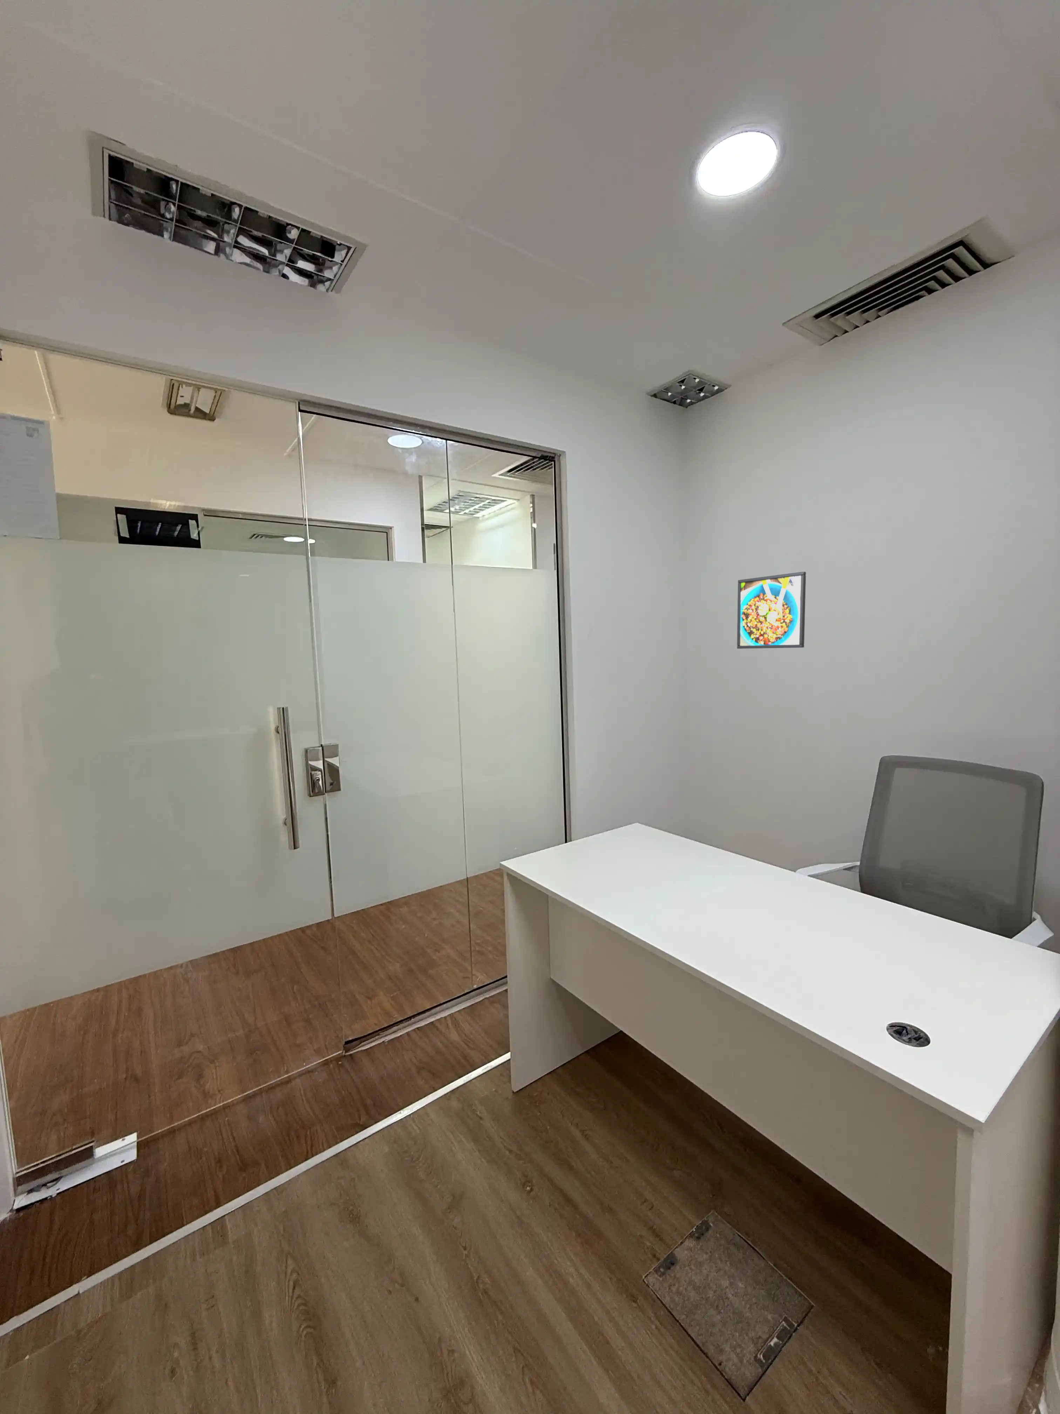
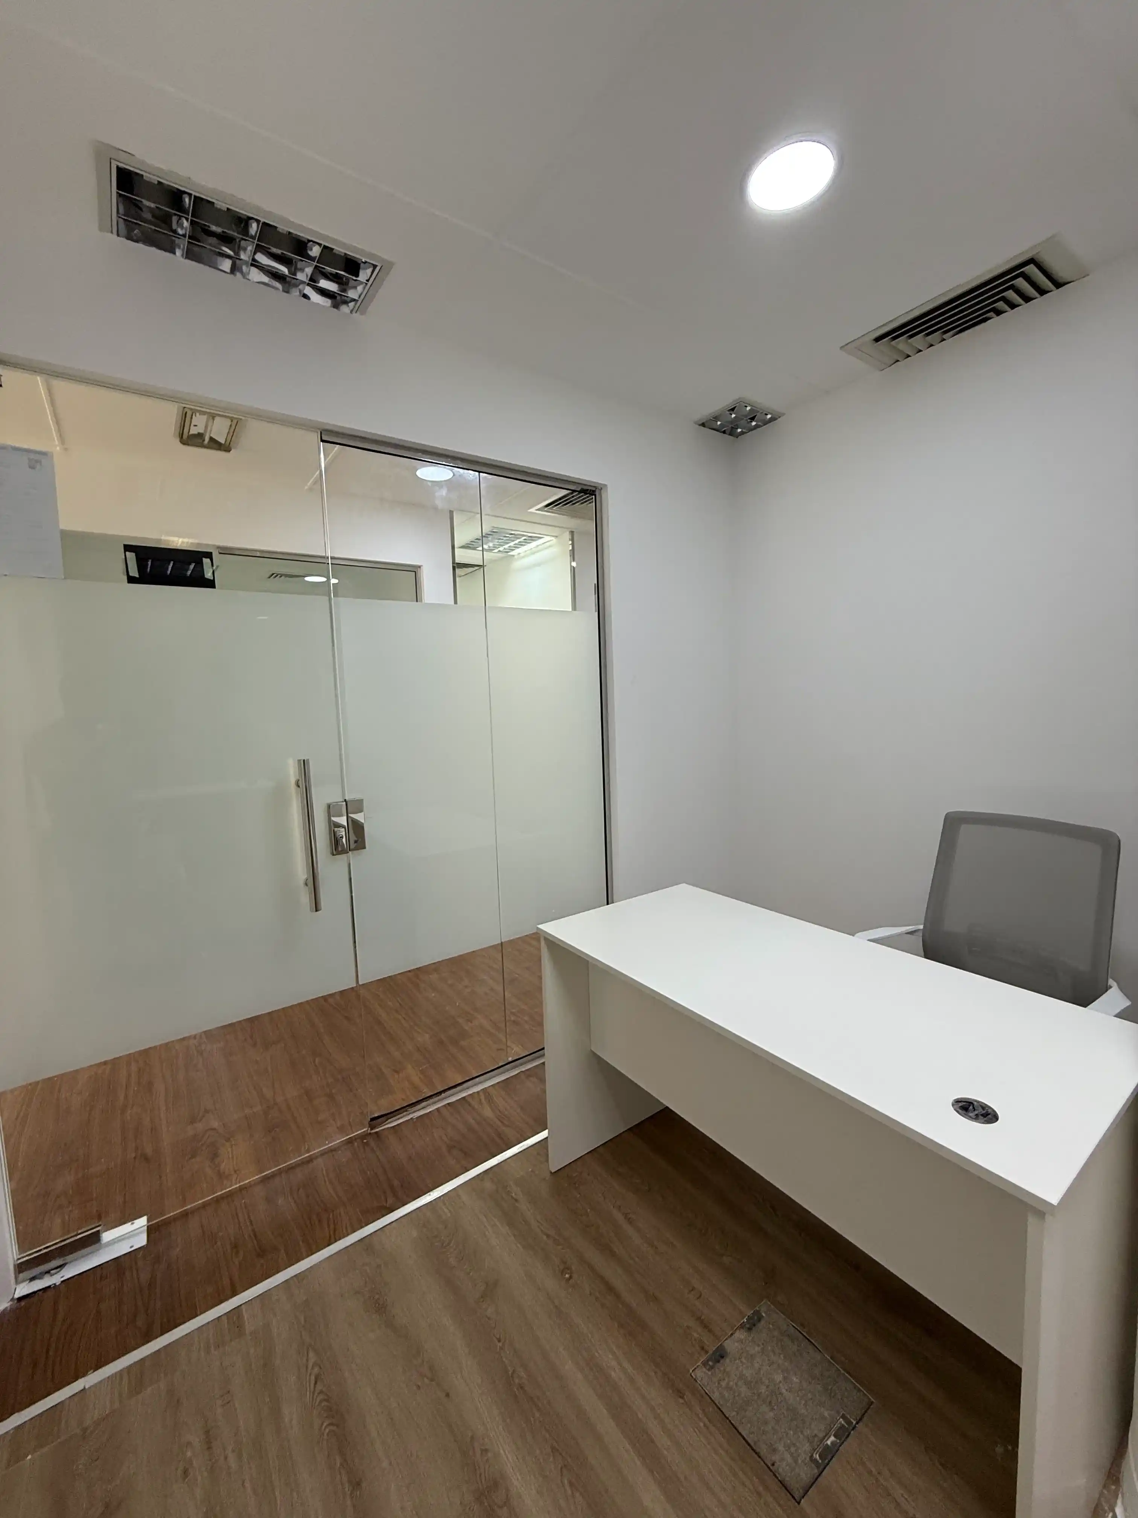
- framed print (769, 612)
